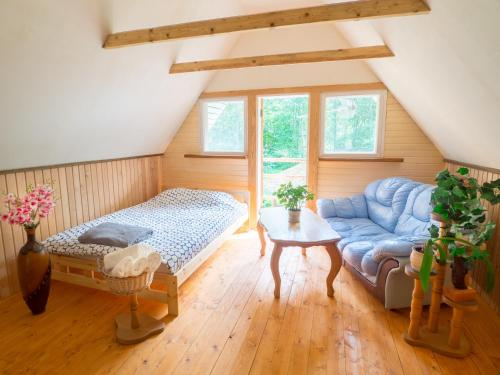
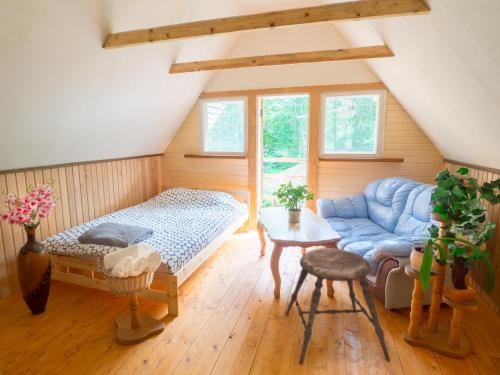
+ stool (332, 309)
